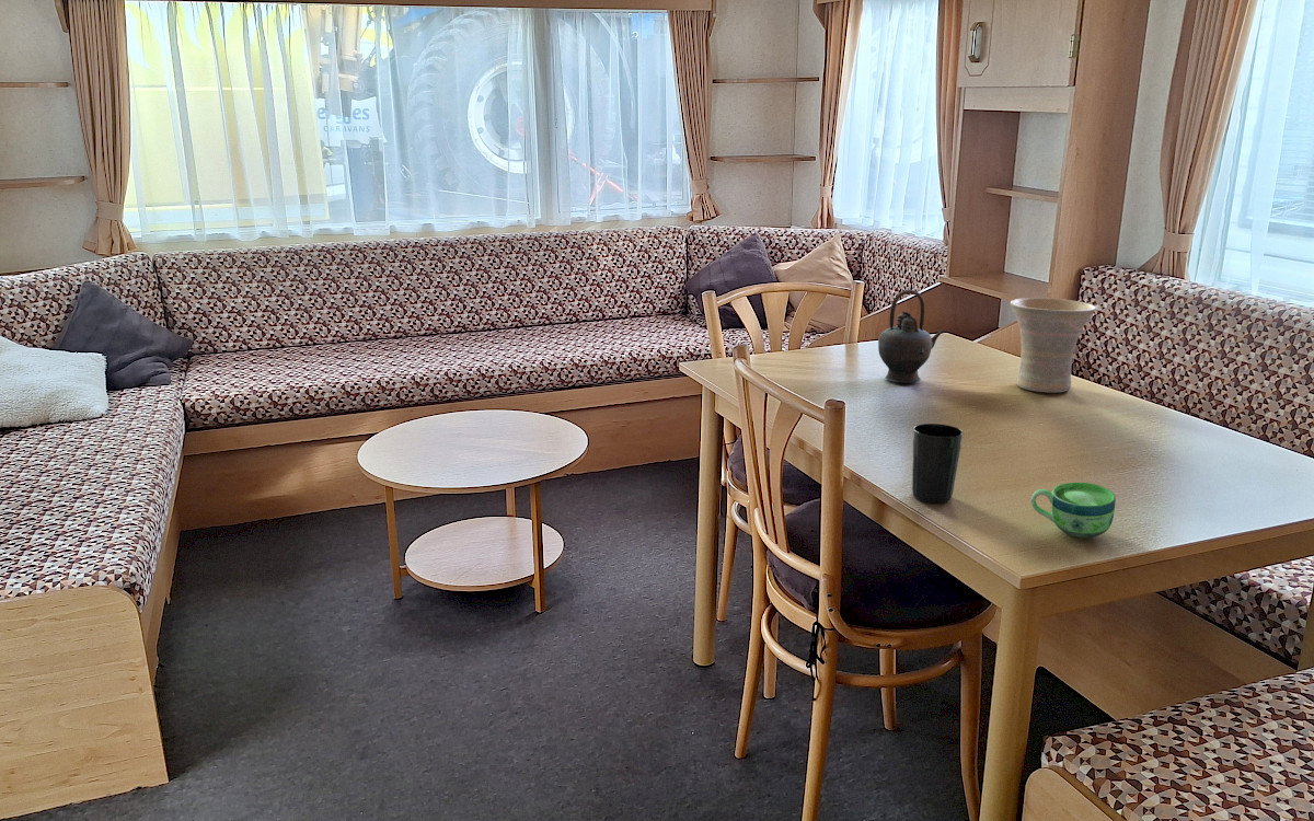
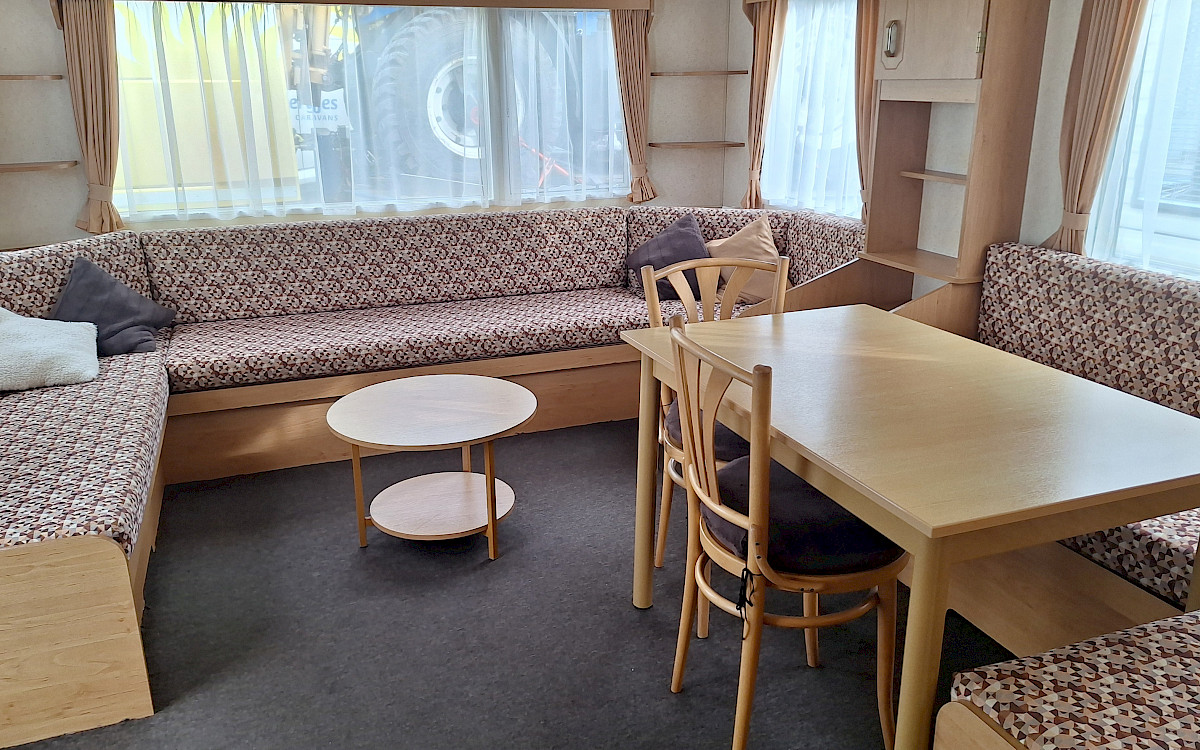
- vase (1047, 345)
- cup (935, 463)
- cup (1072, 511)
- teapot (911, 335)
